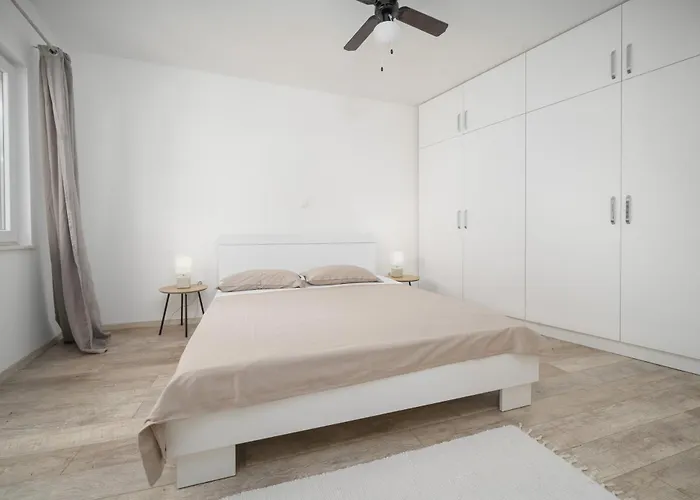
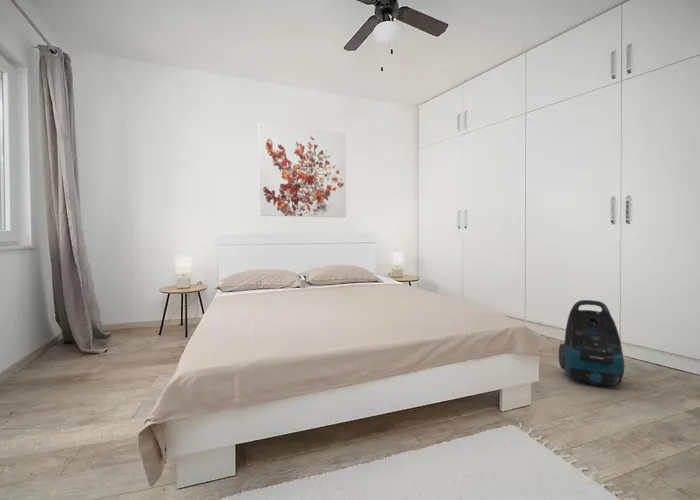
+ wall art (304, 172)
+ vacuum cleaner (590, 341)
